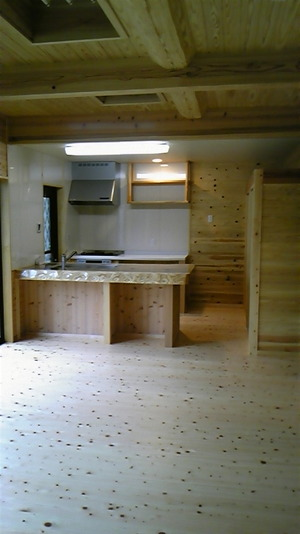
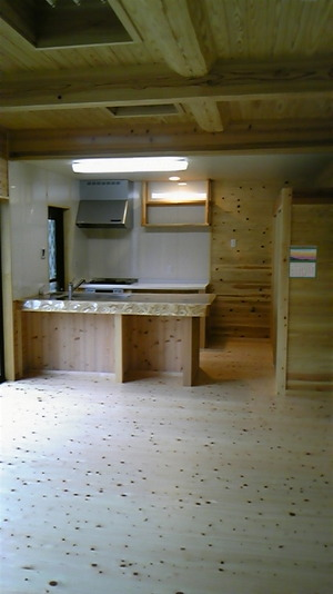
+ calendar (302, 261)
